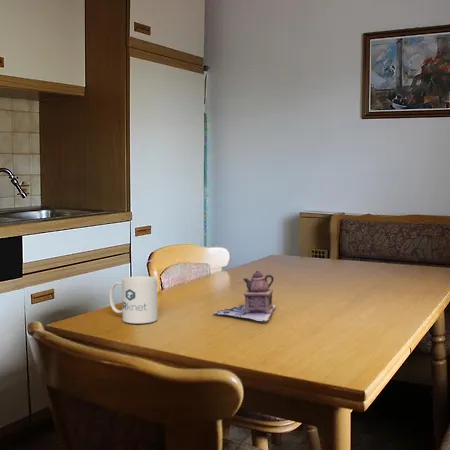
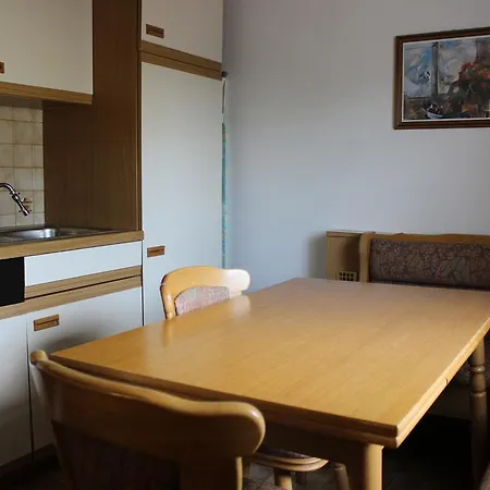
- mug (135, 298)
- teapot (255, 291)
